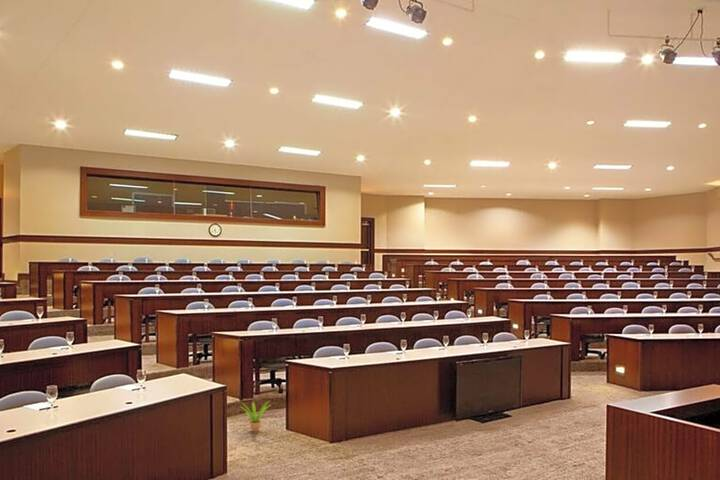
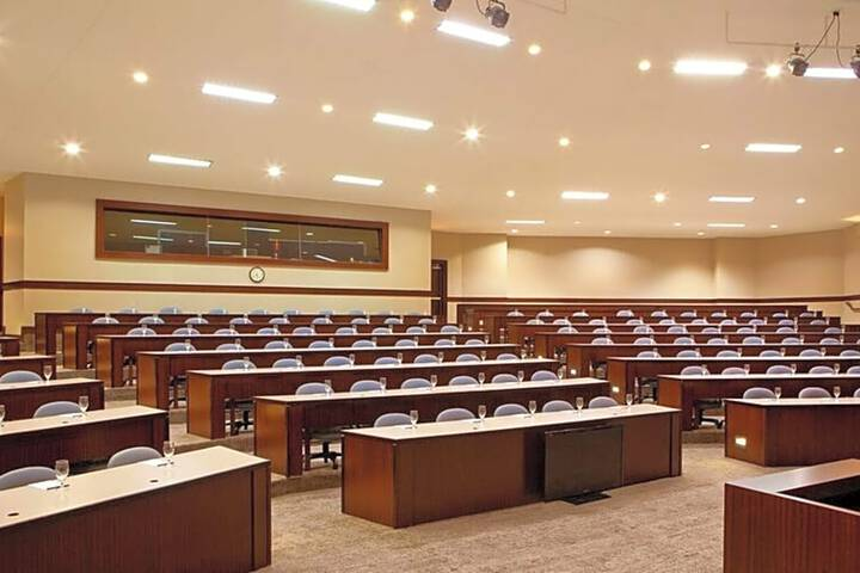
- potted plant (254, 414)
